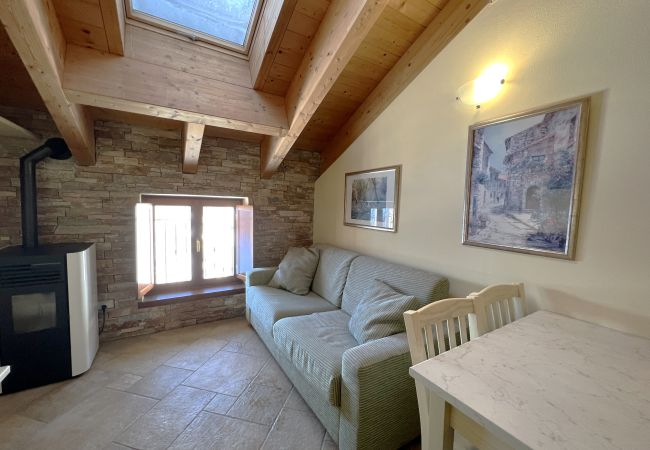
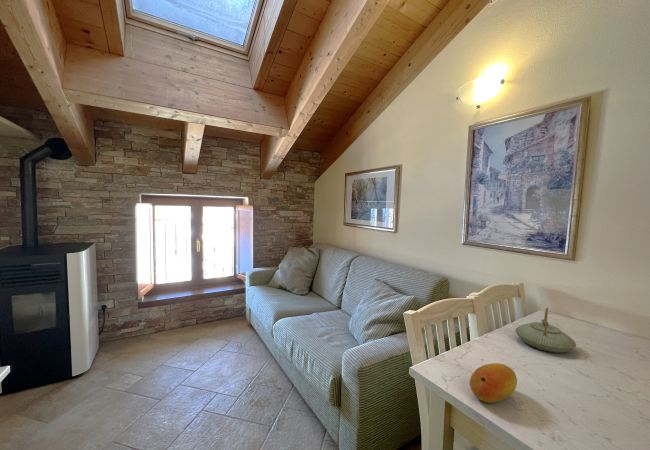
+ teapot (545, 325)
+ fruit (495, 380)
